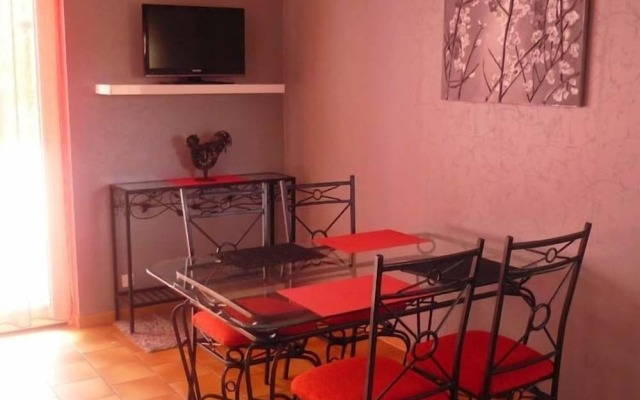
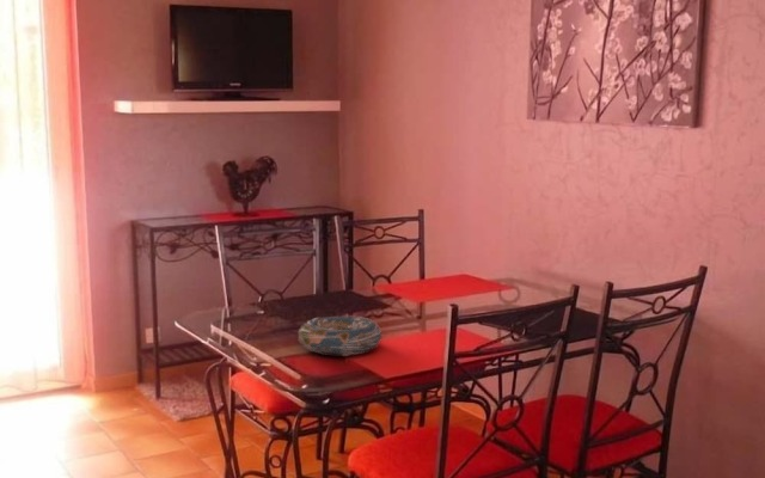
+ decorative bowl (339, 335)
